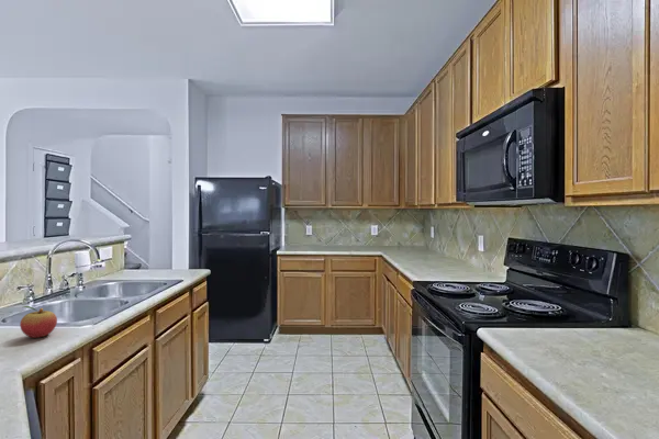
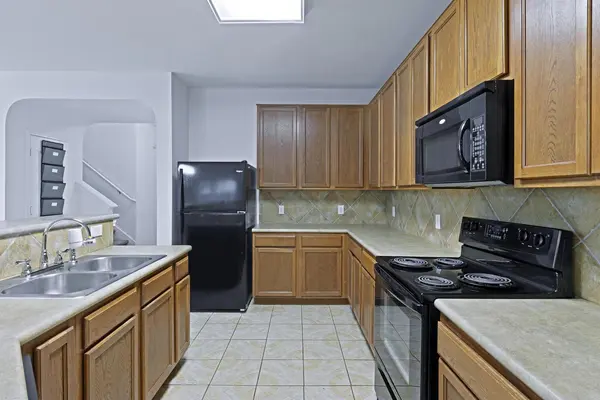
- fruit (38, 320)
